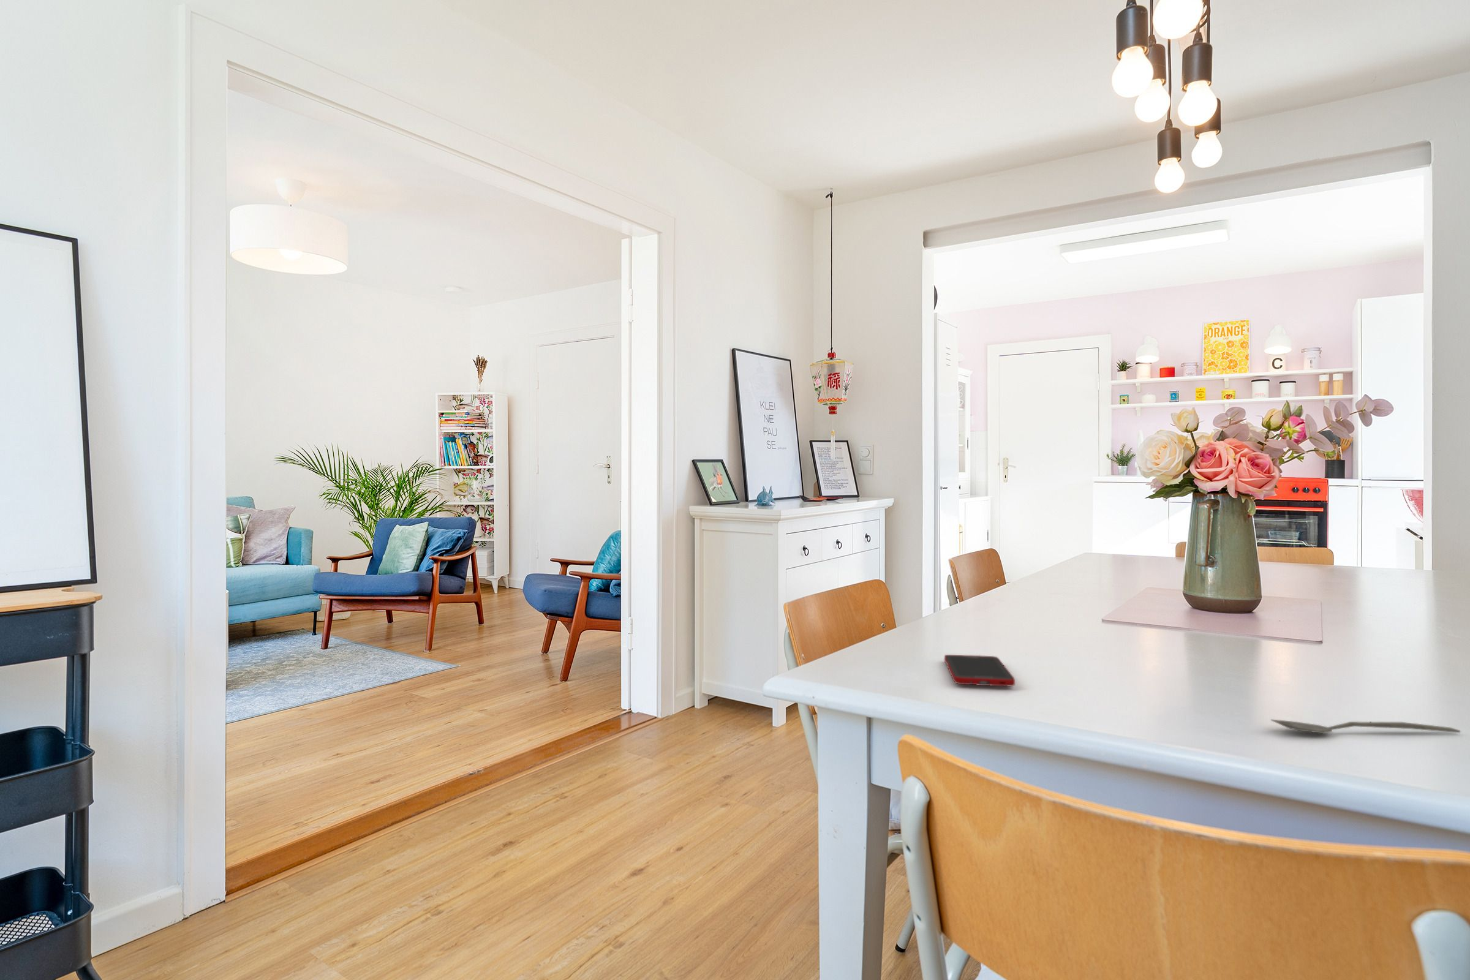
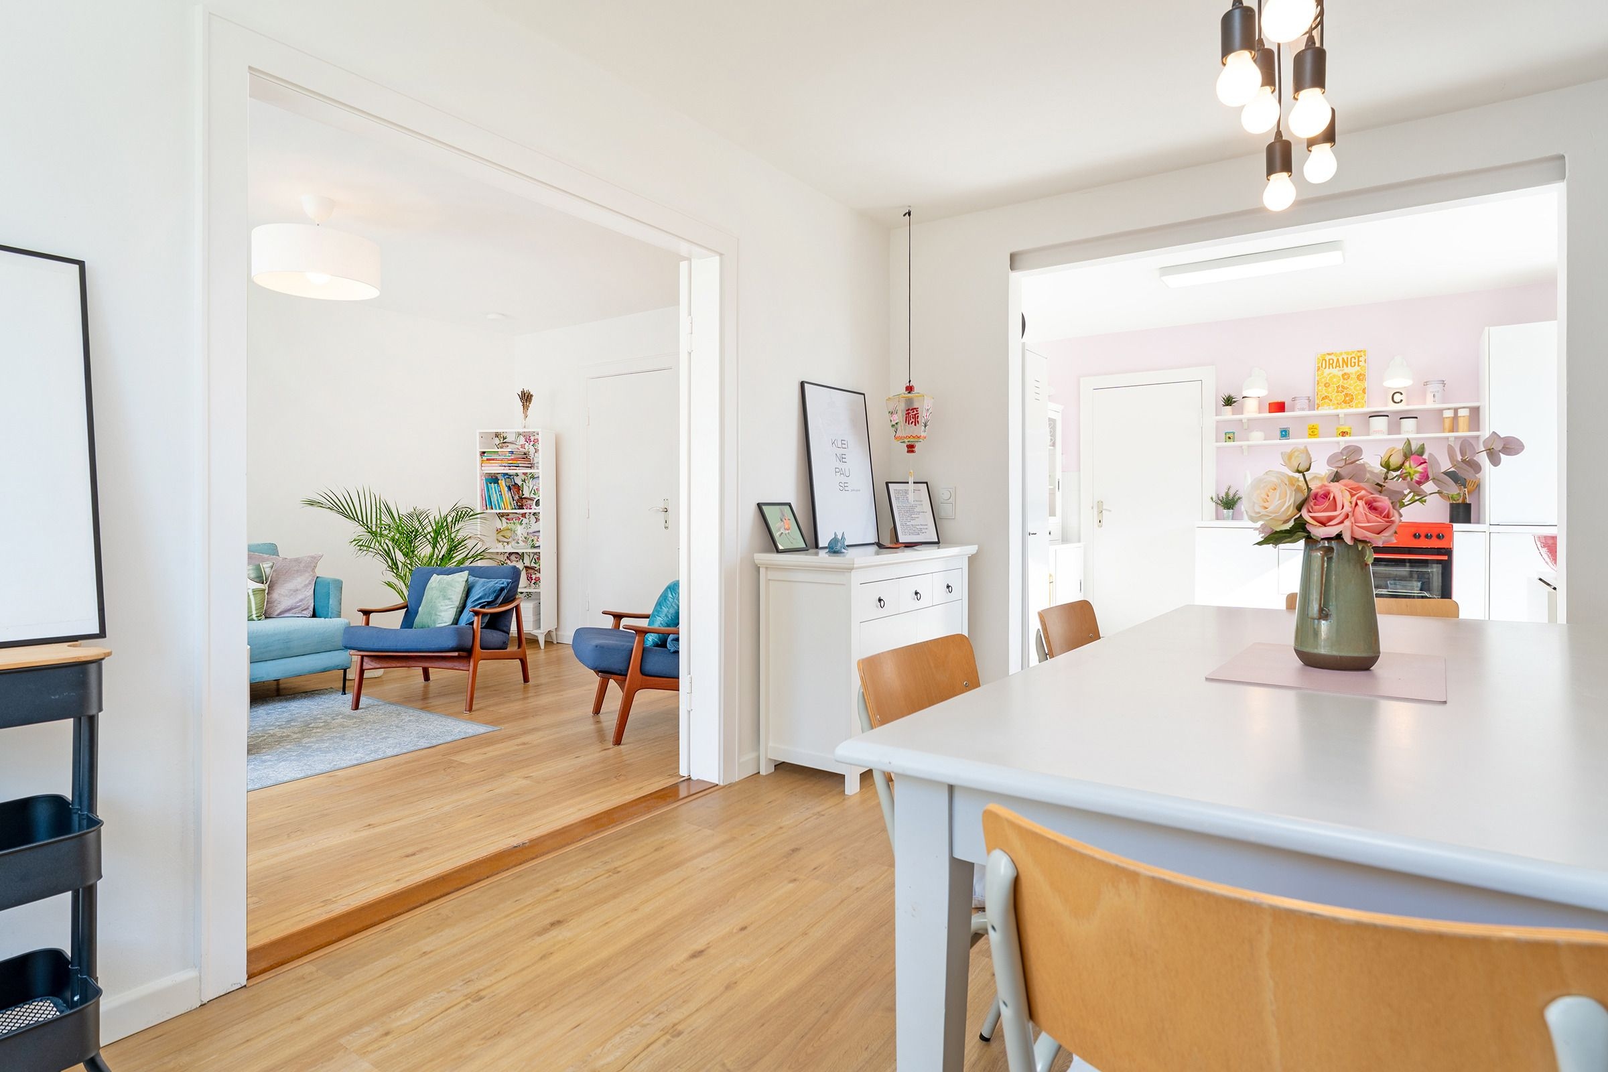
- spoon (1365, 726)
- cell phone (977, 669)
